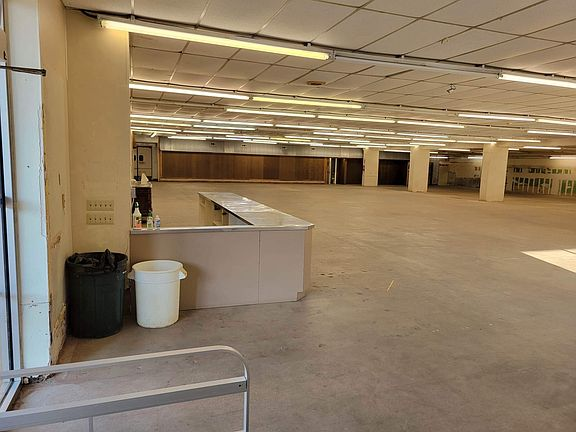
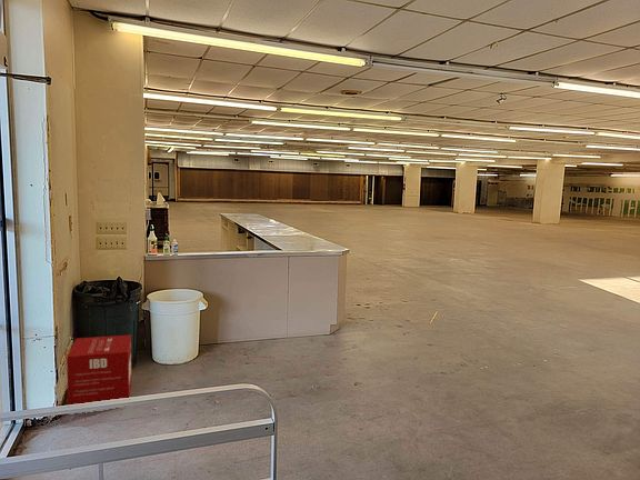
+ product box (101, 370)
